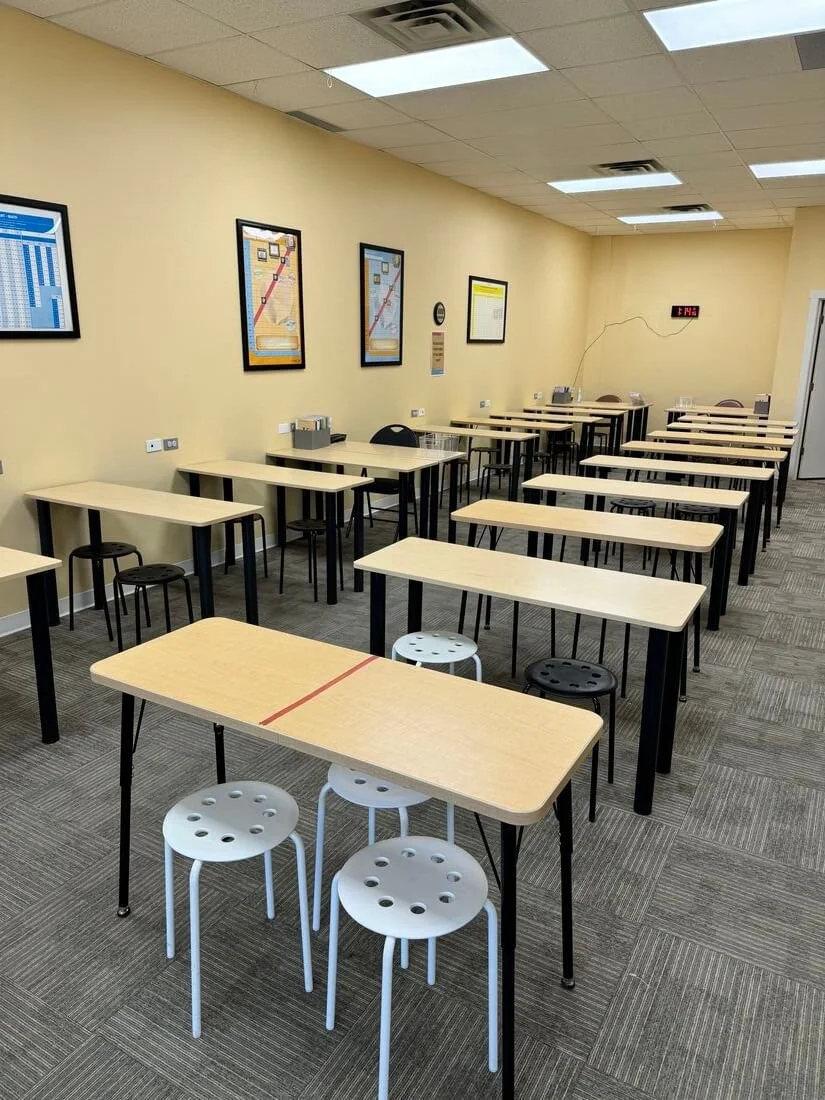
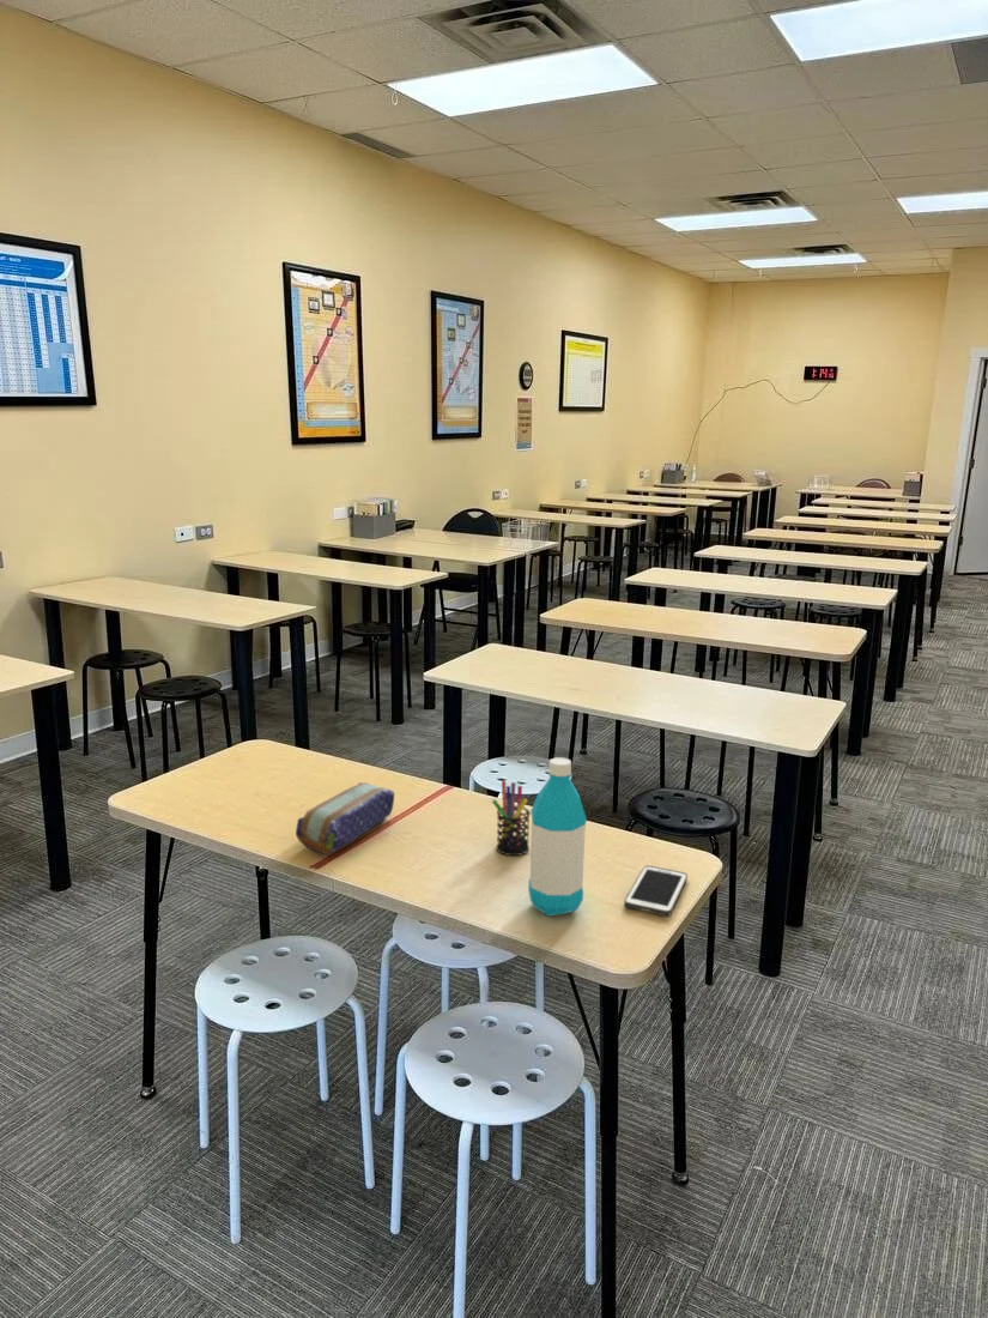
+ water bottle (557, 835)
+ pen holder (509, 817)
+ cell phone (656, 889)
+ pencil case (346, 815)
